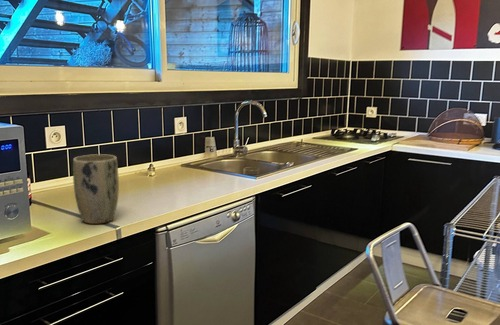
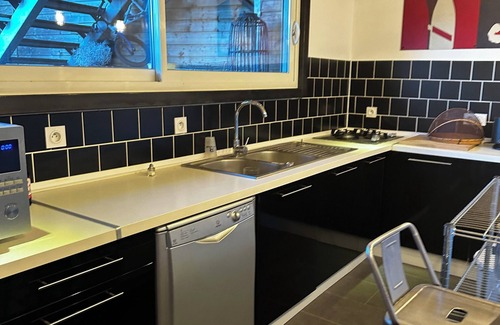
- plant pot (96, 188)
